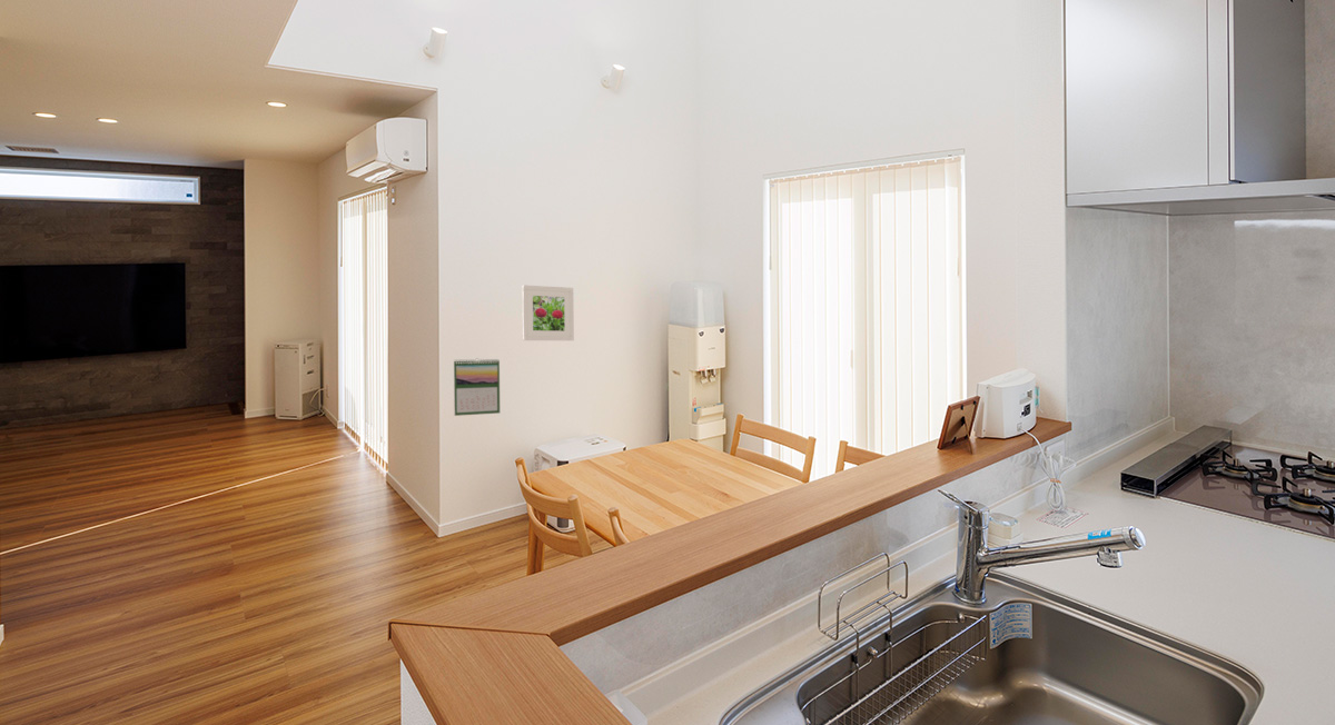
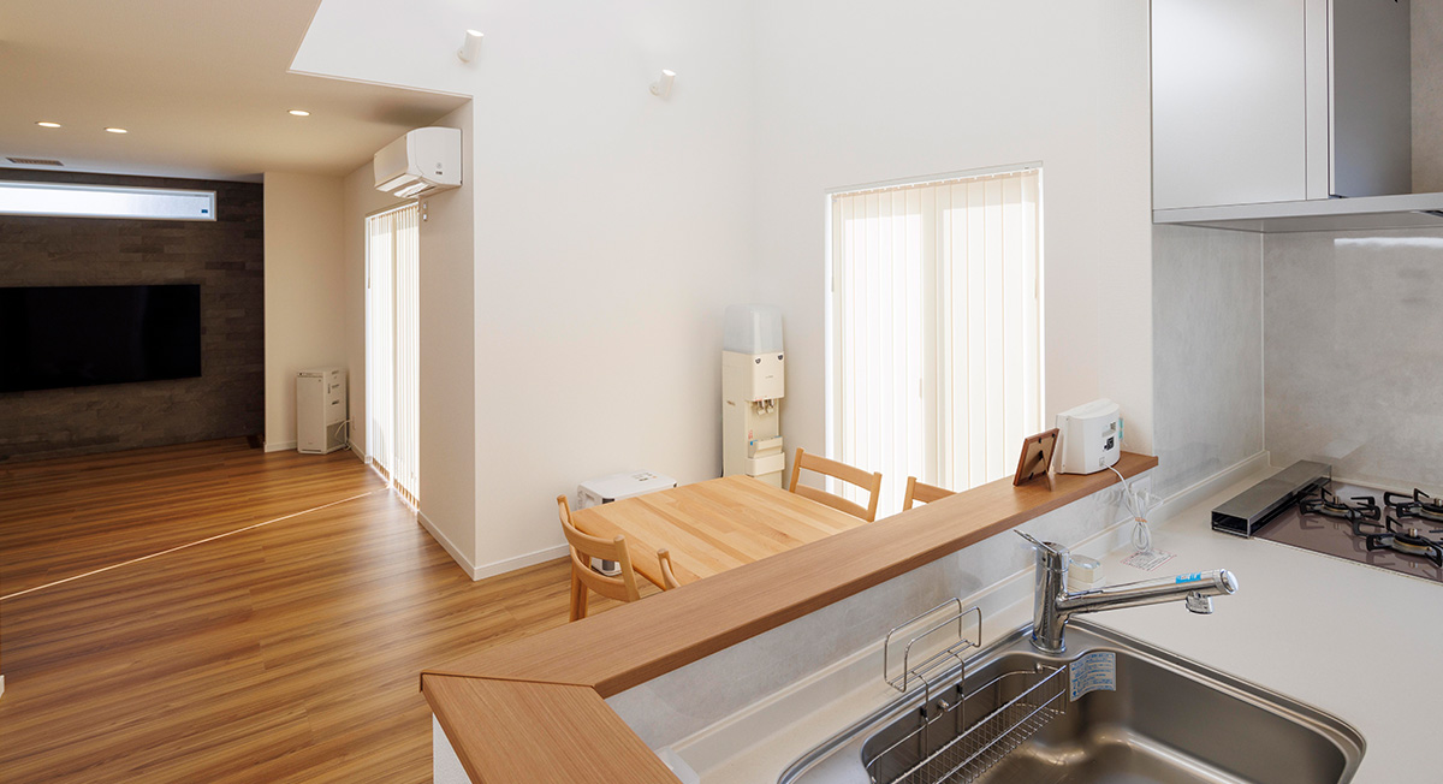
- calendar (477, 386)
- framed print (548, 314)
